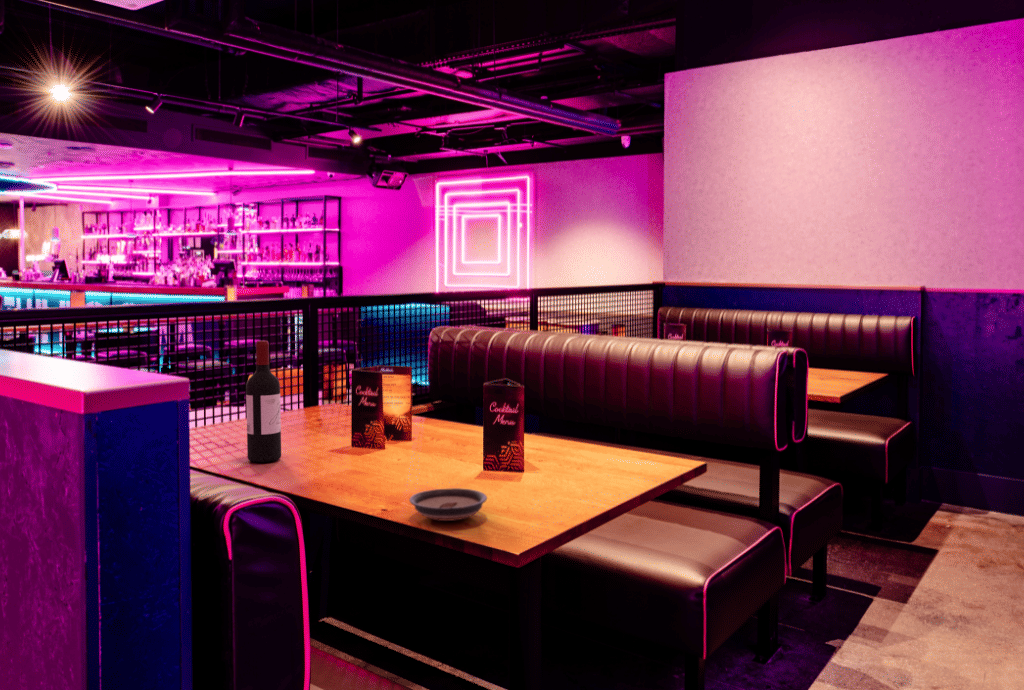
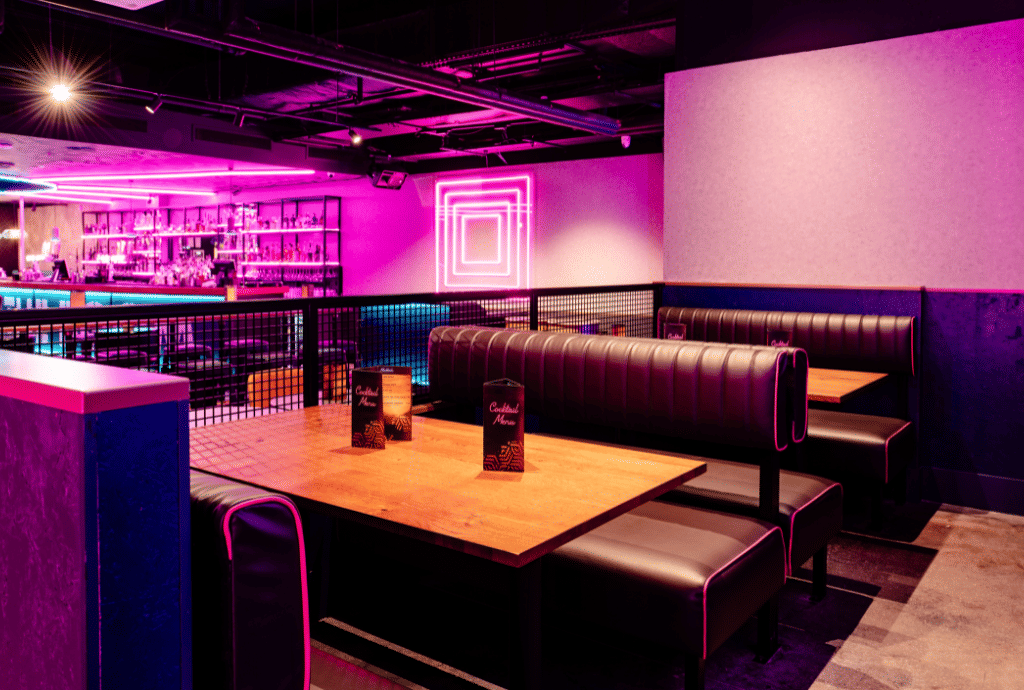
- wine bottle (263, 400)
- saucer (448, 506)
